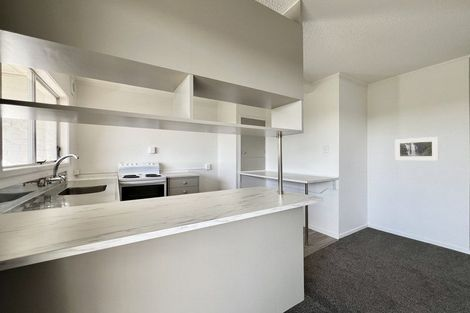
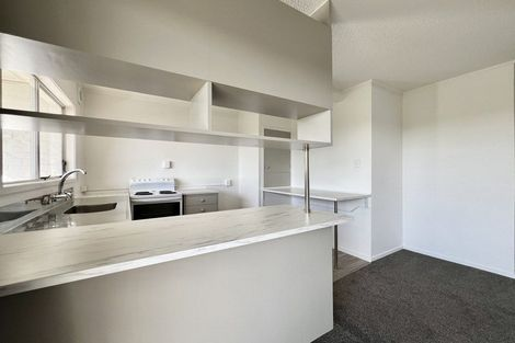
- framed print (415, 149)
